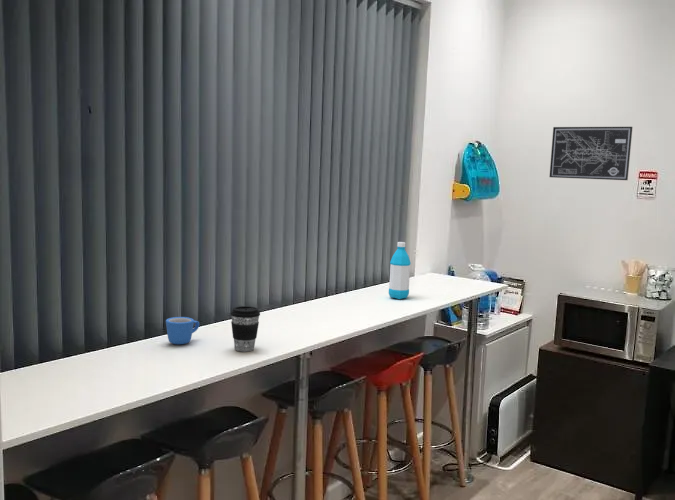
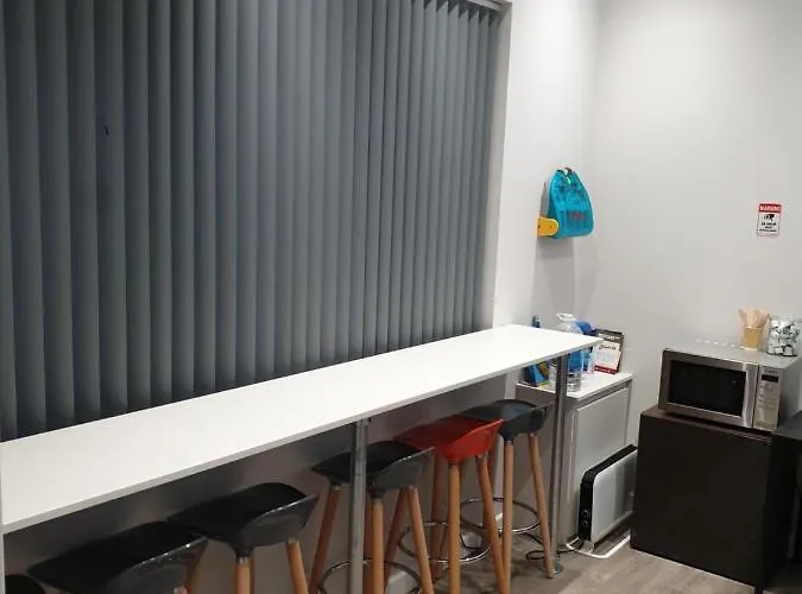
- mug (183, 330)
- wall art (589, 152)
- water bottle (400, 270)
- coffee cup (245, 328)
